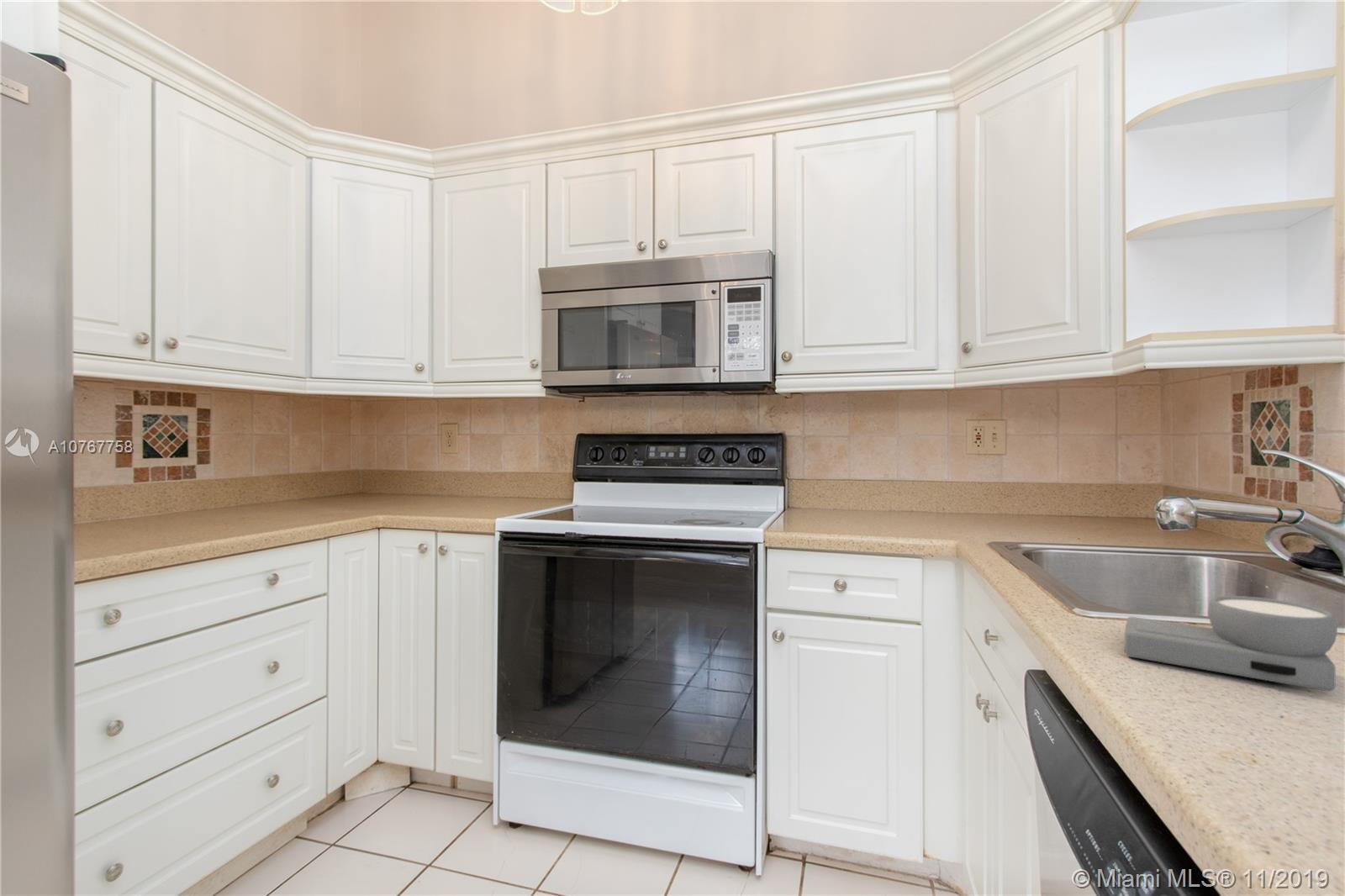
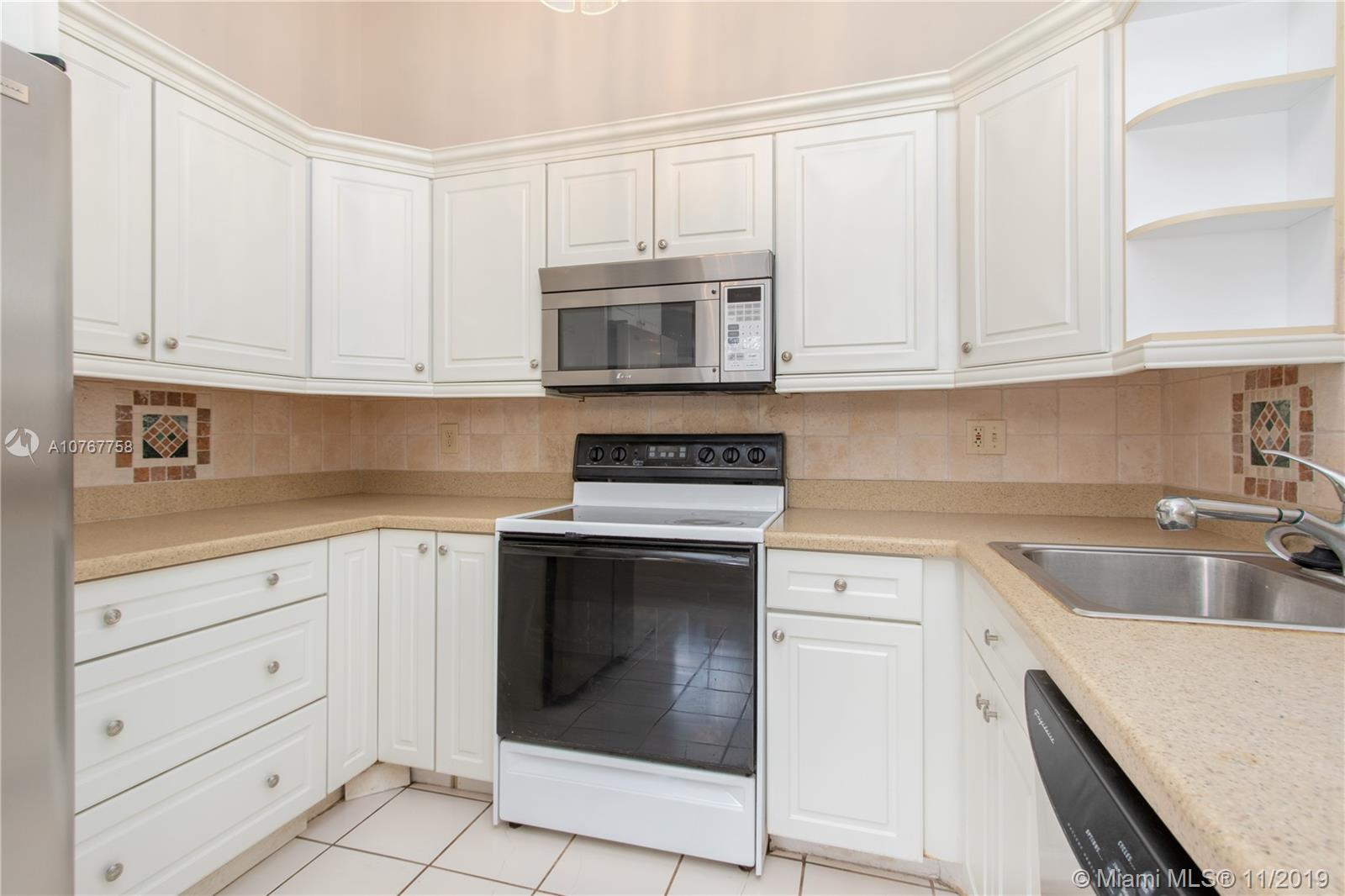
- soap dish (1222, 632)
